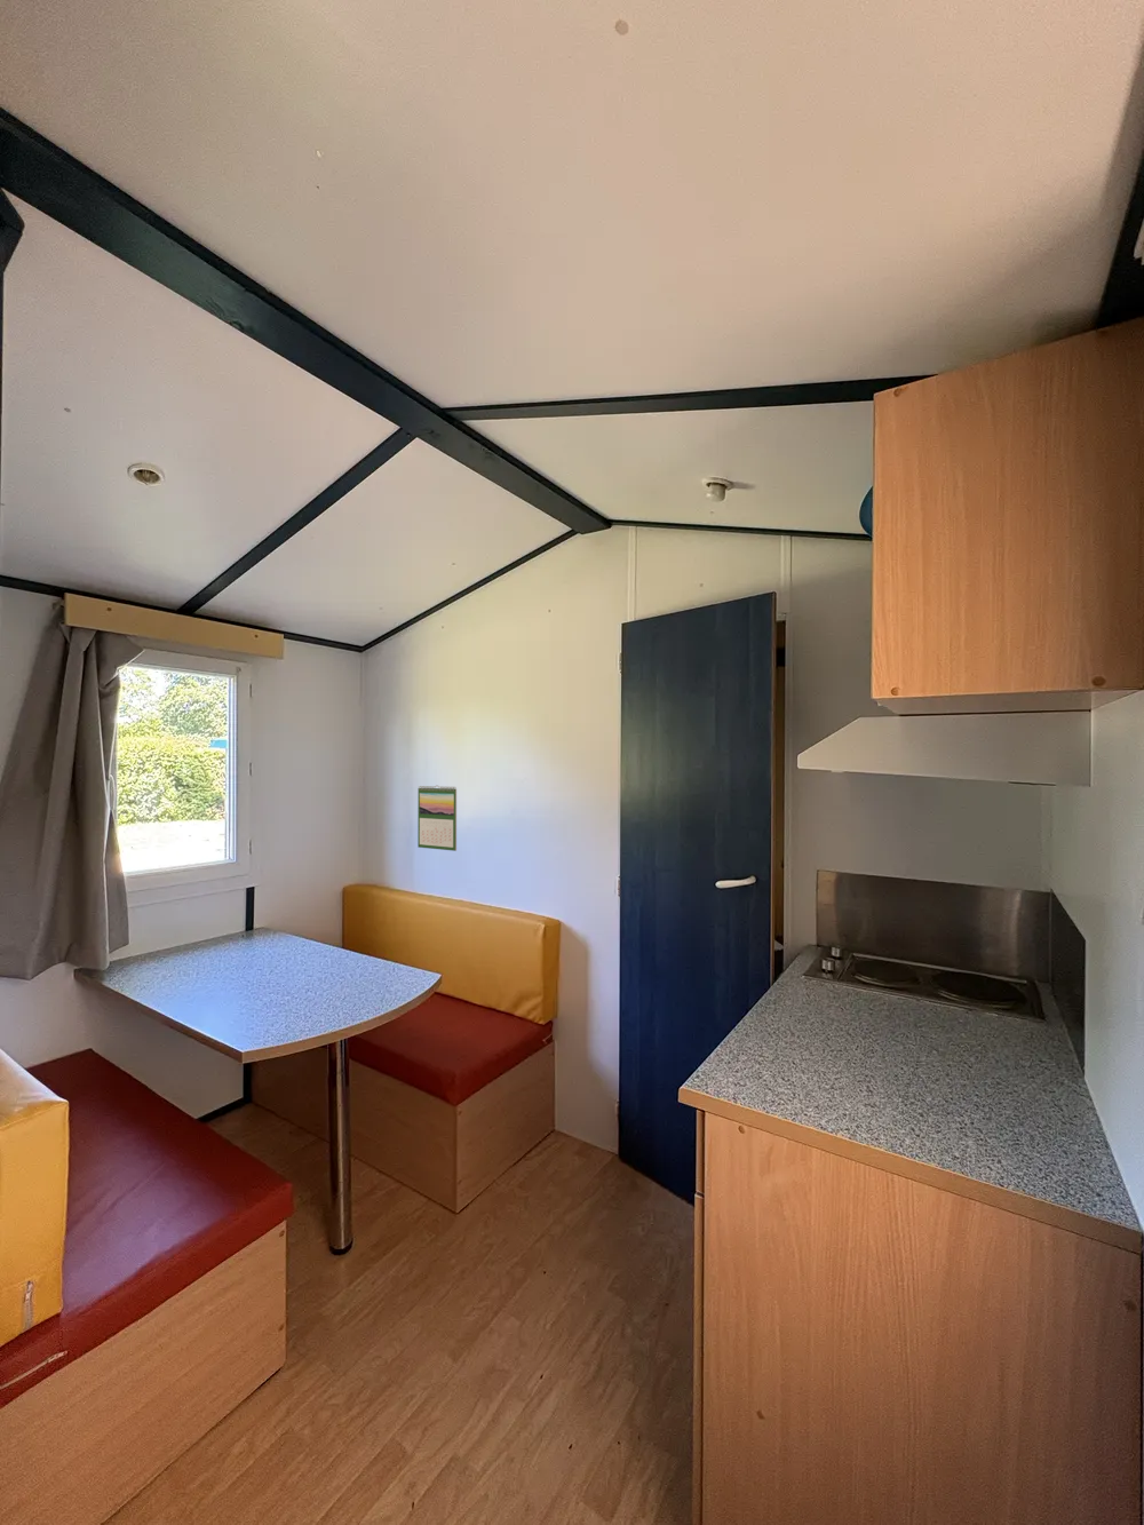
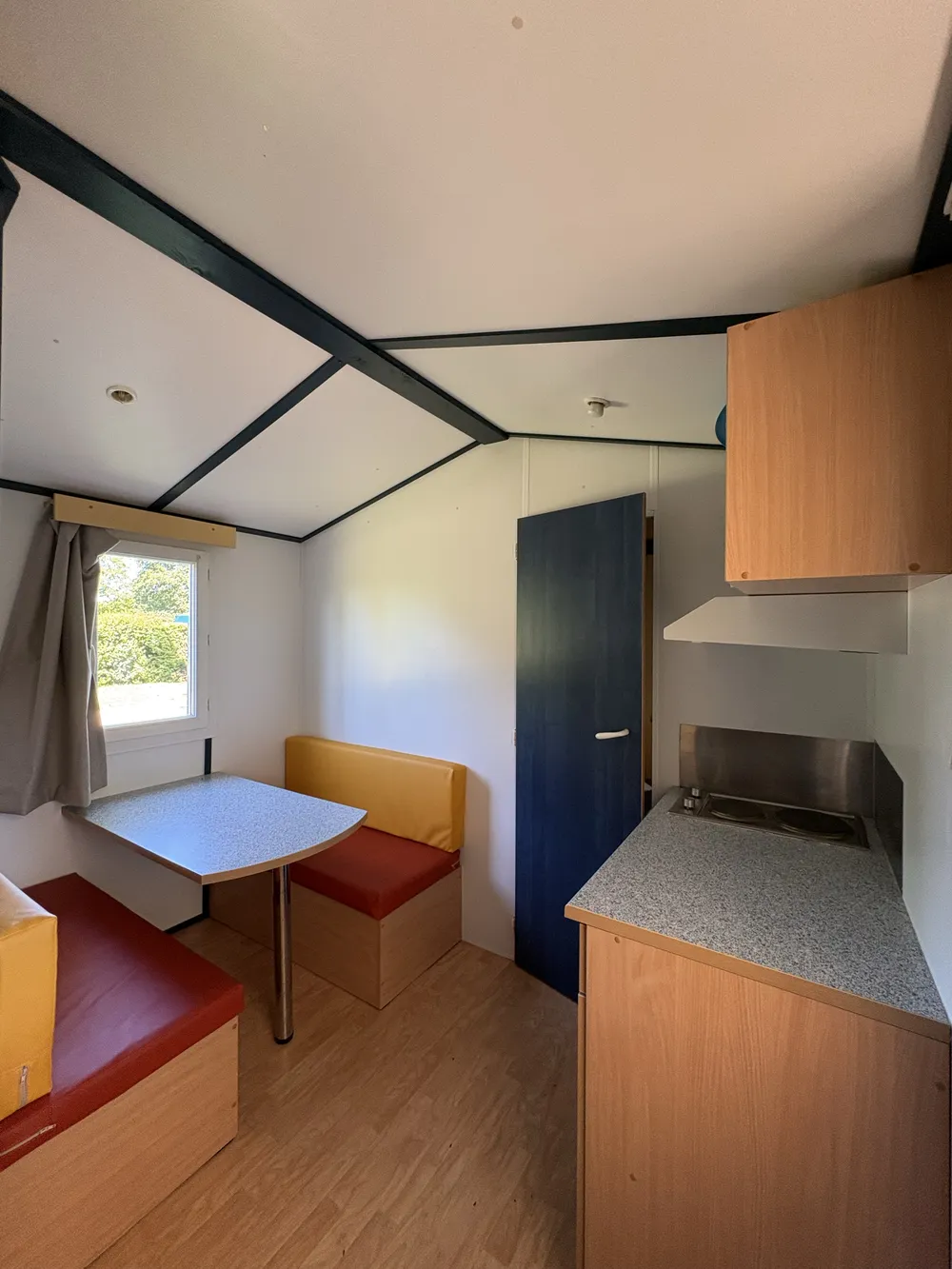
- calendar (436, 817)
